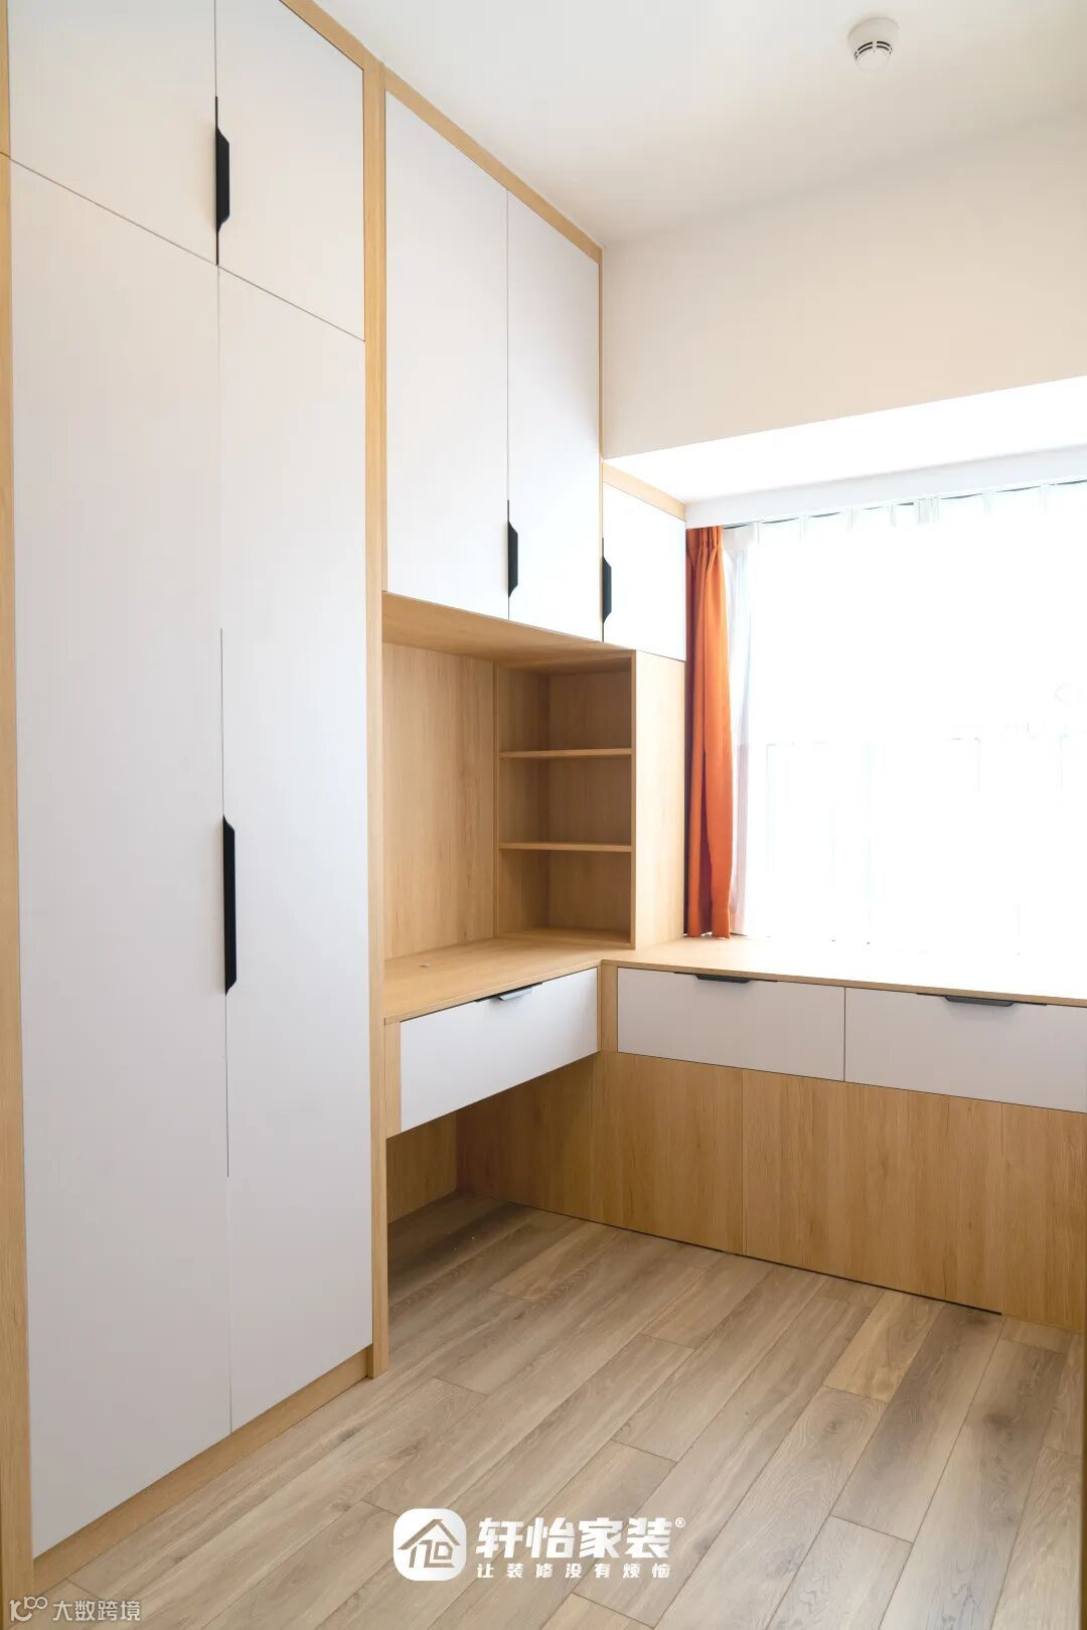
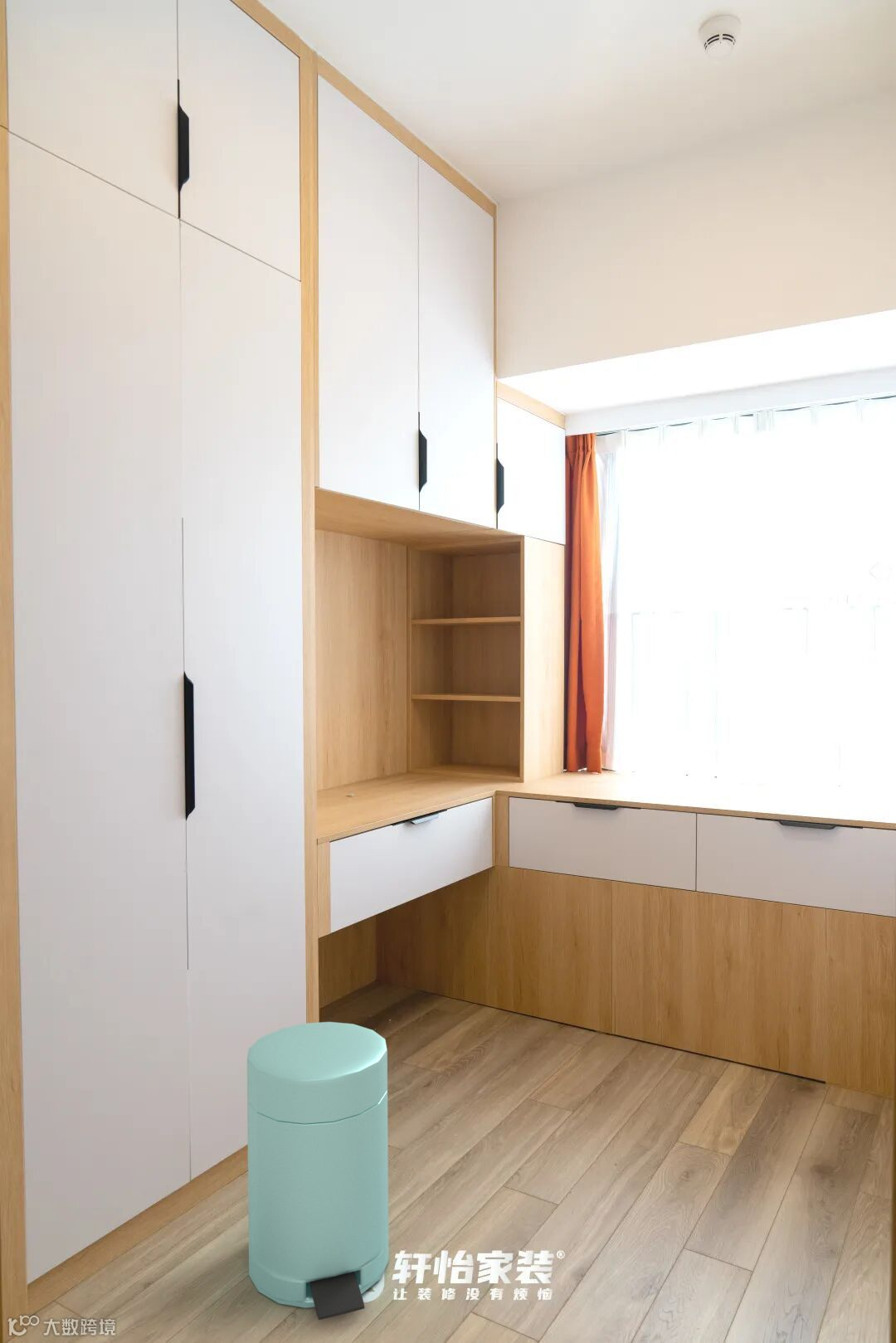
+ trash can (321, 1159)
